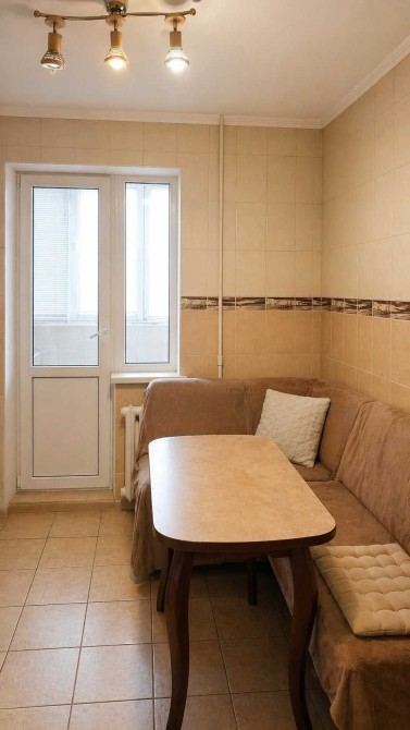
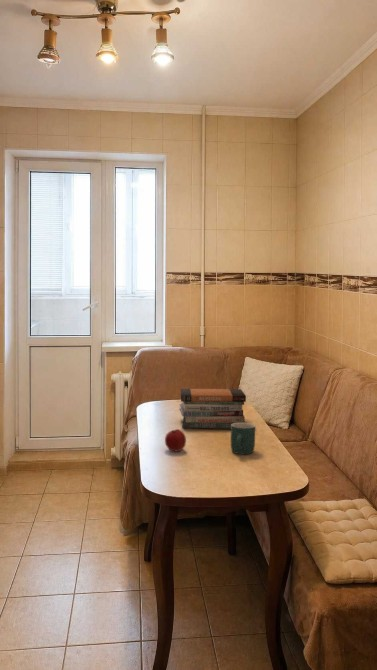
+ mug (243, 439)
+ apple (175, 440)
+ book stack (211, 408)
